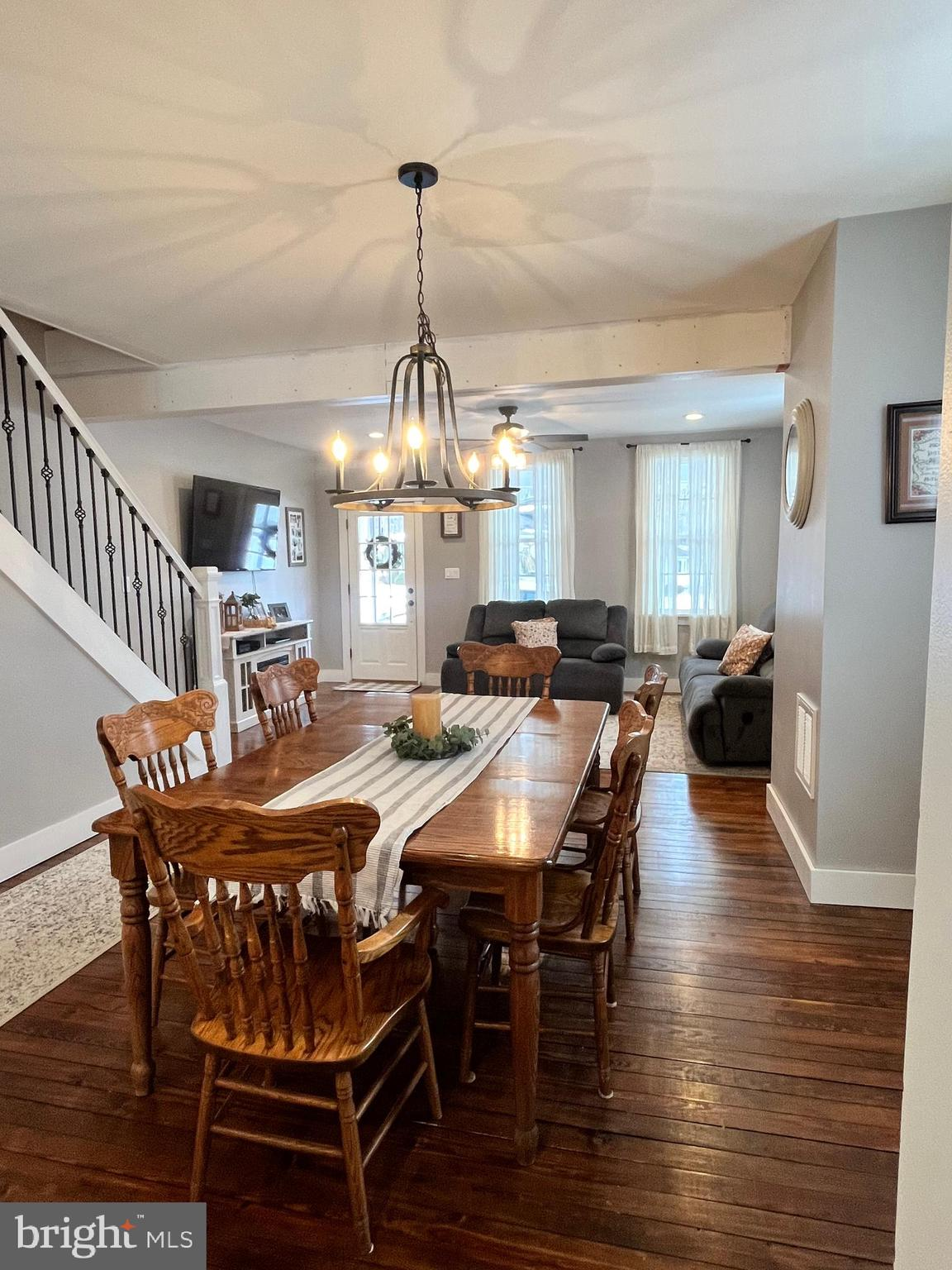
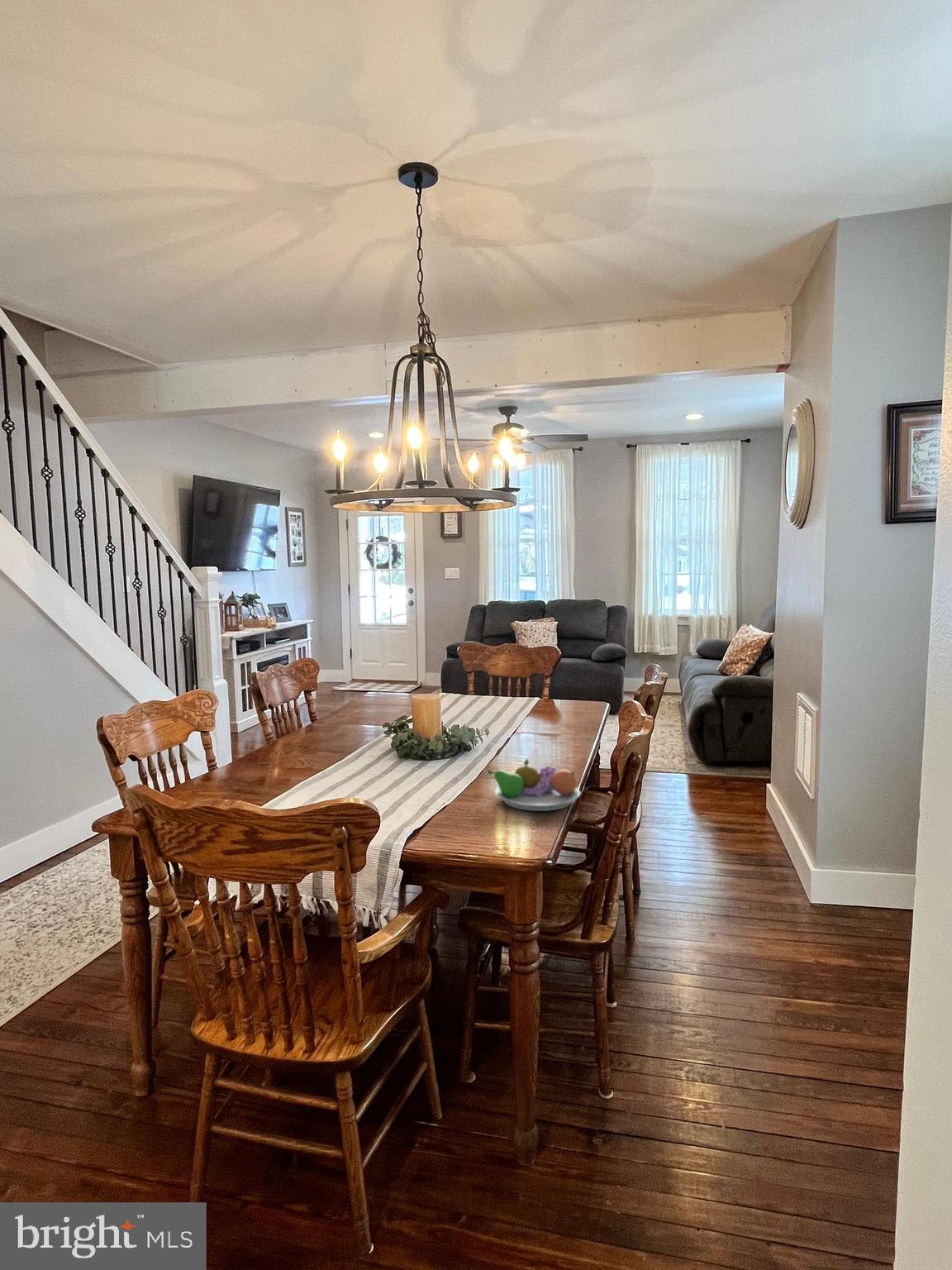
+ fruit bowl (534, 782)
